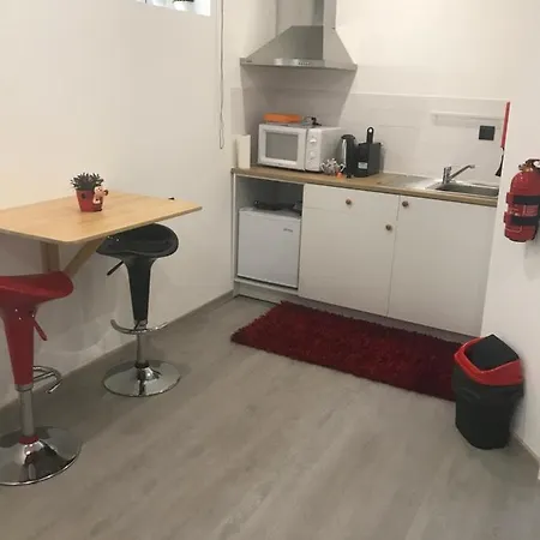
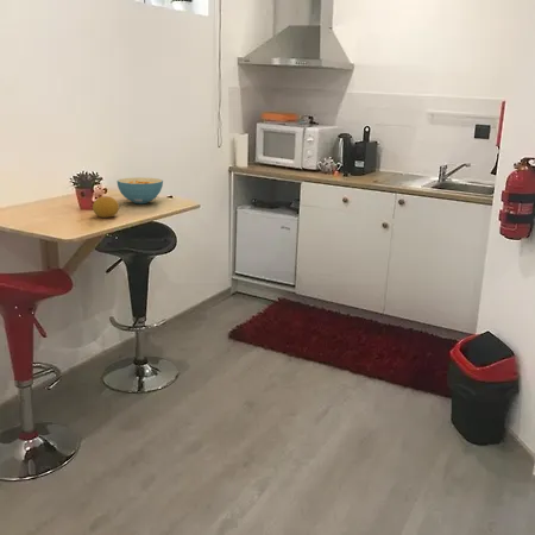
+ fruit (106, 206)
+ cereal bowl (140, 191)
